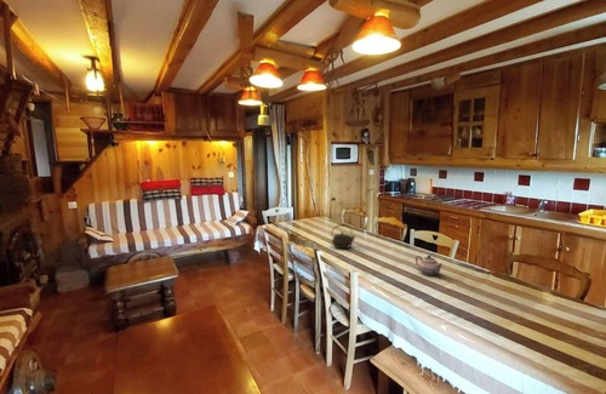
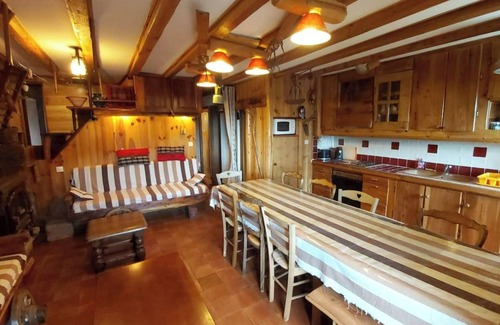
- teapot (428, 264)
- kettle (343, 235)
